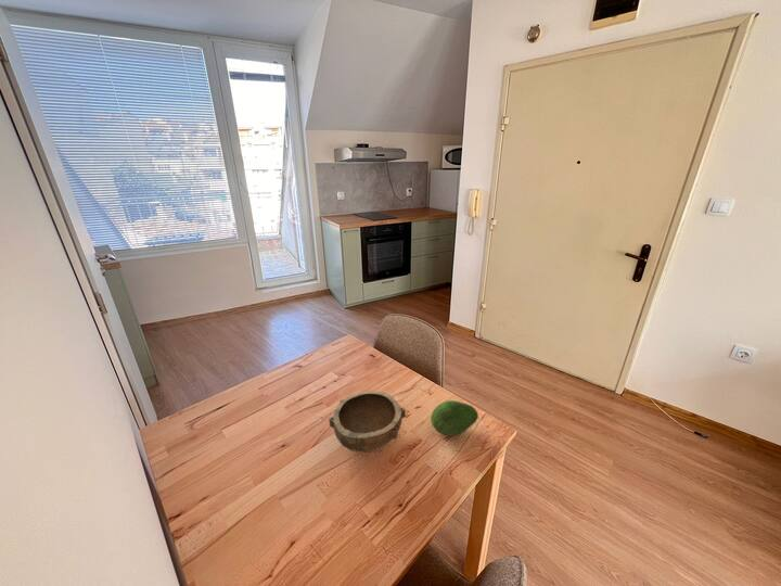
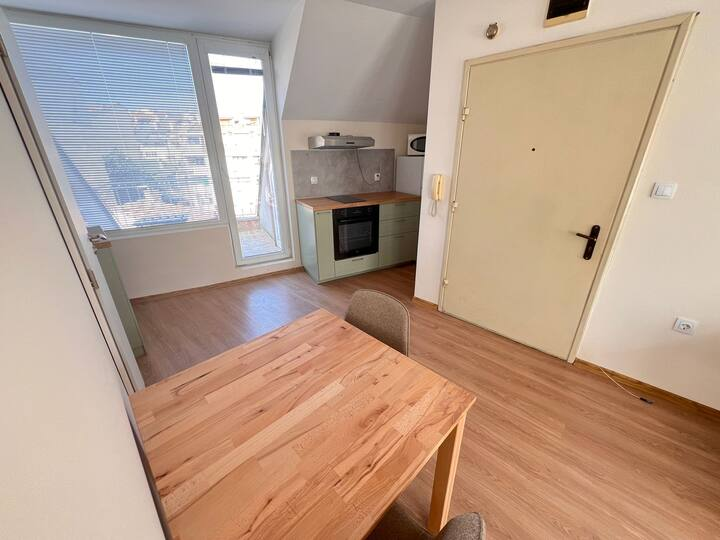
- bowl (368, 422)
- fruit (454, 417)
